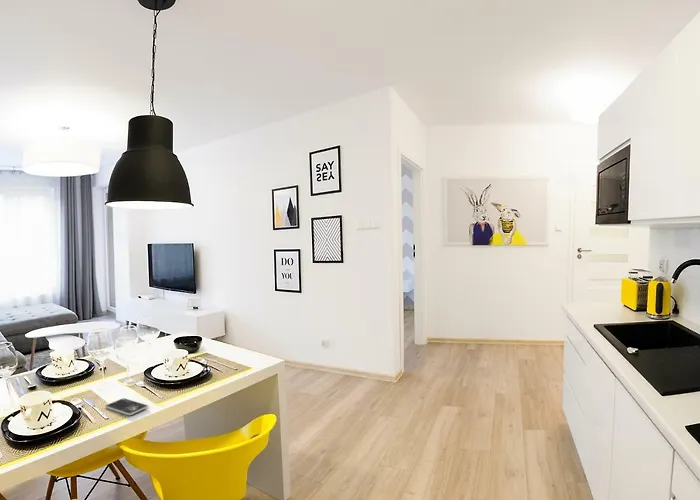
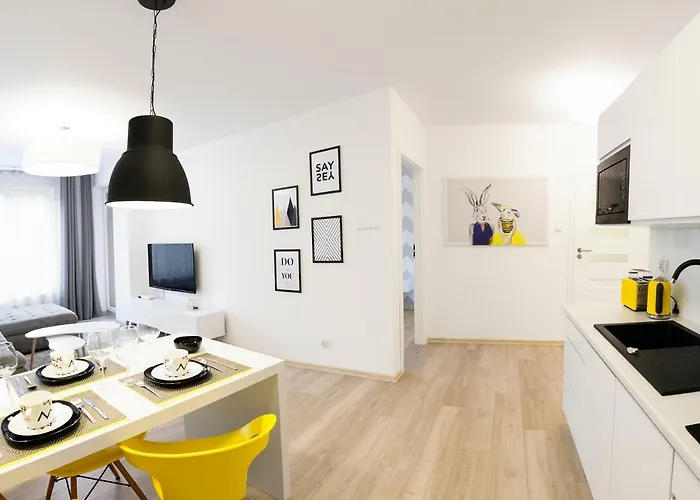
- smartphone (126, 406)
